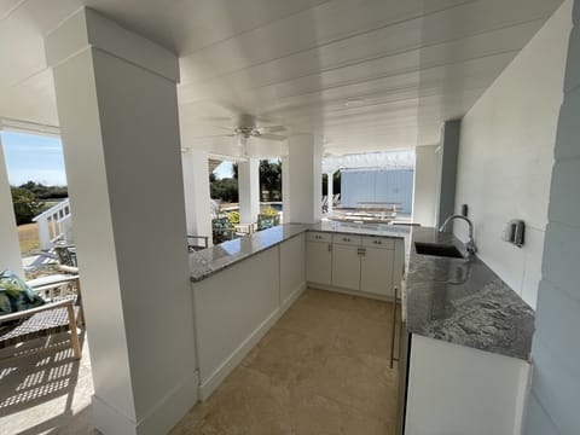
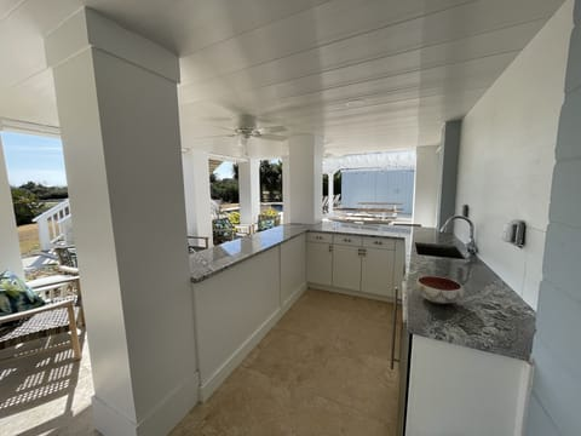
+ bowl (437, 291)
